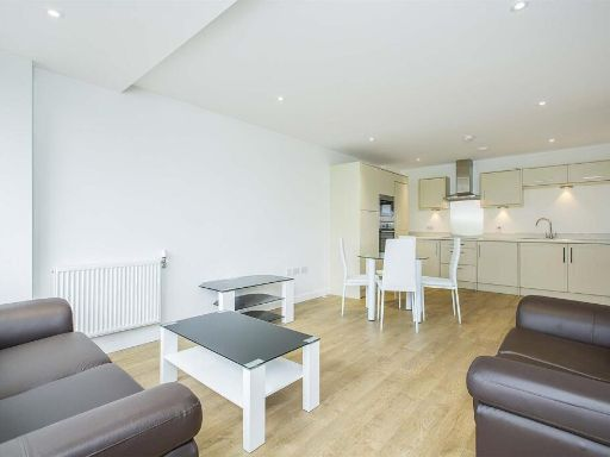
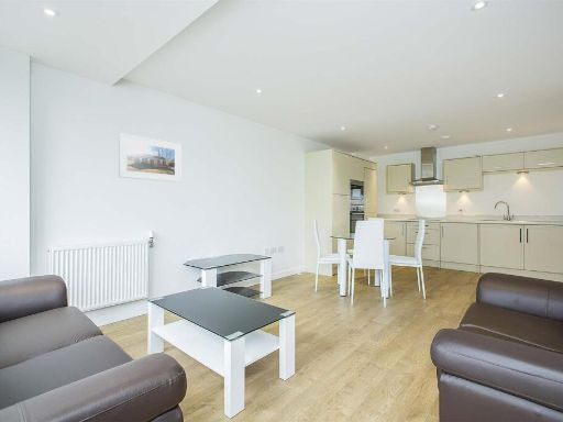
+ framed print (152, 159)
